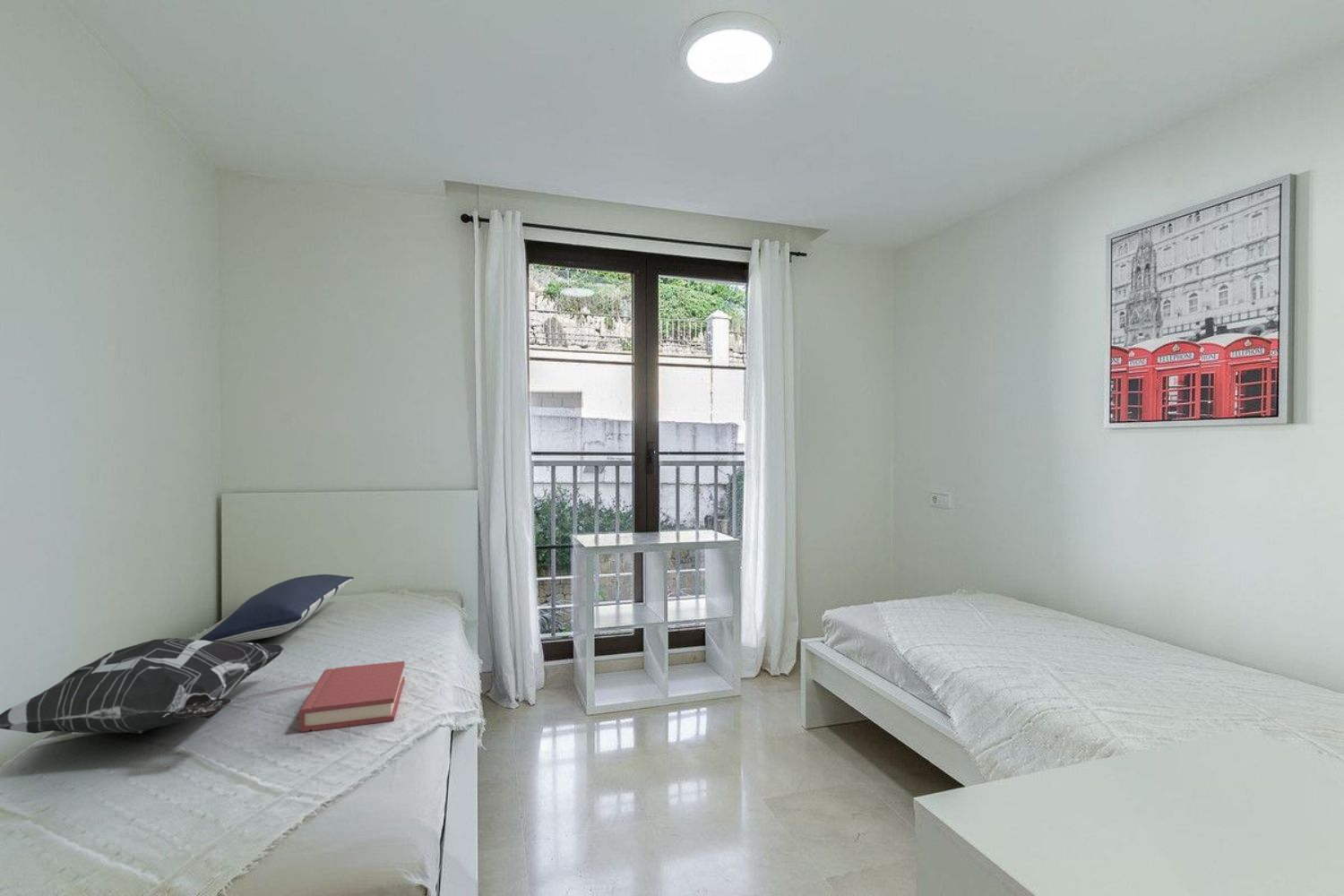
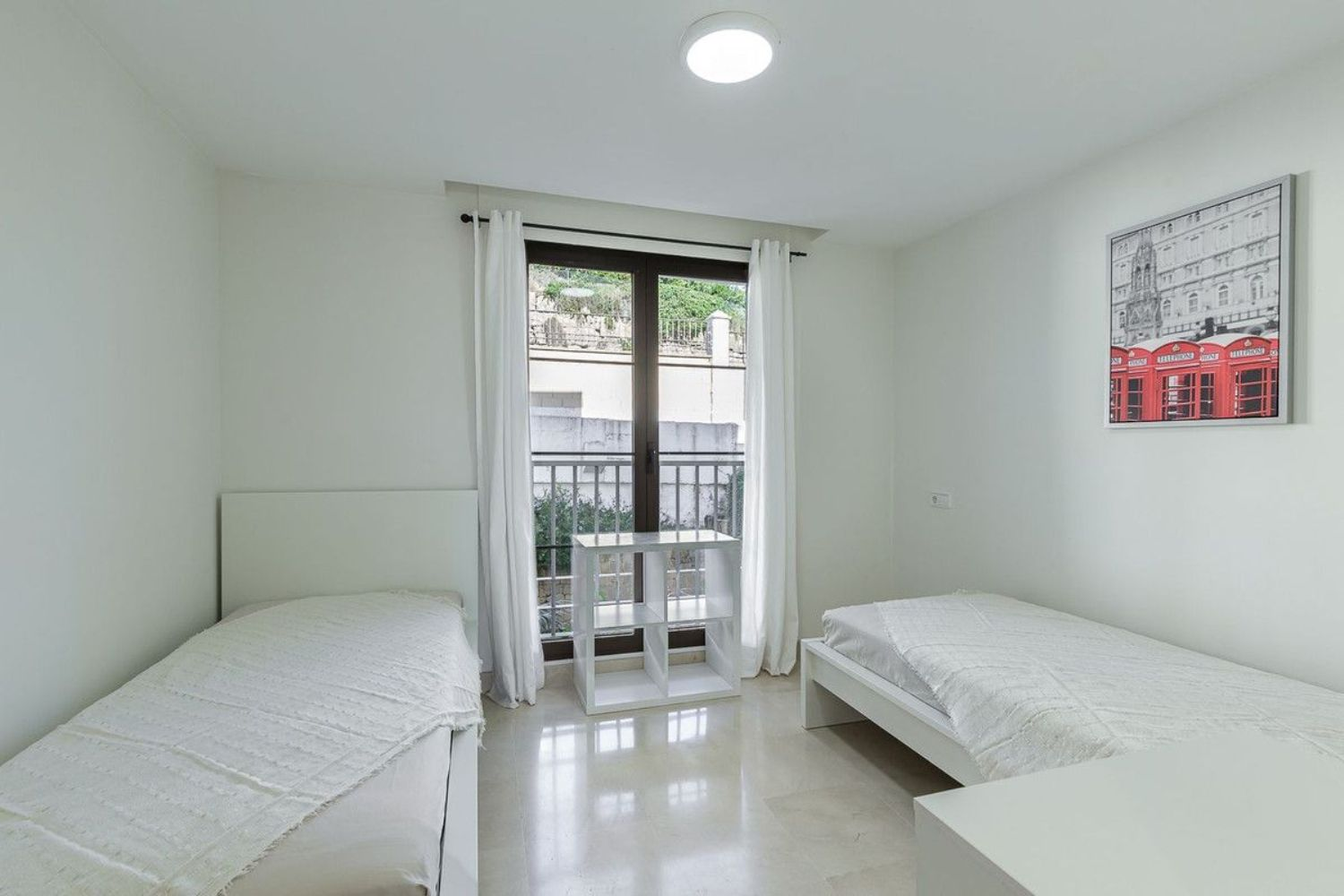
- hardback book (357, 693)
- pillow (288, 605)
- decorative pillow (158, 684)
